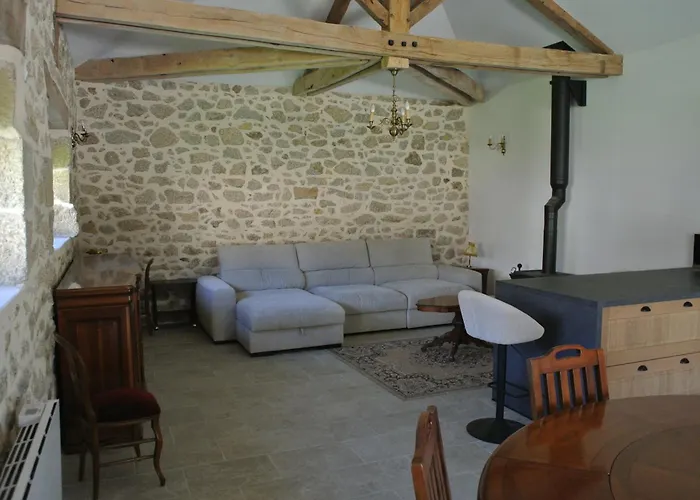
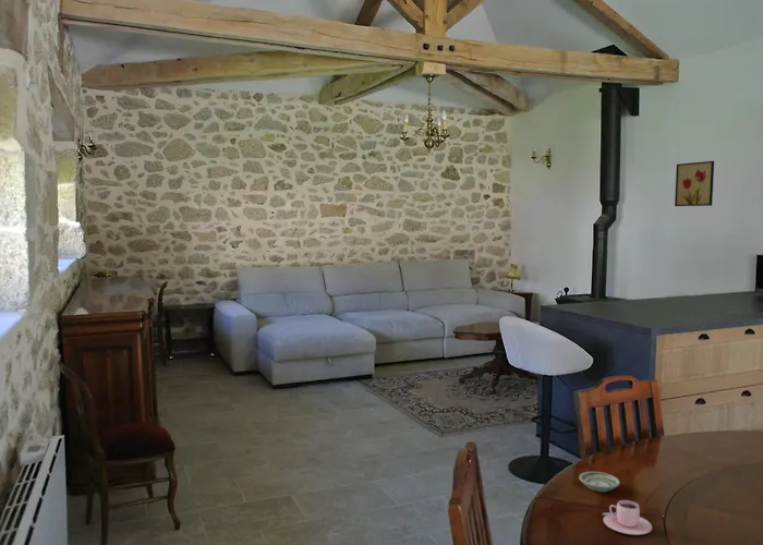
+ saucer (598, 483)
+ teacup (627, 500)
+ wall art (694, 184)
